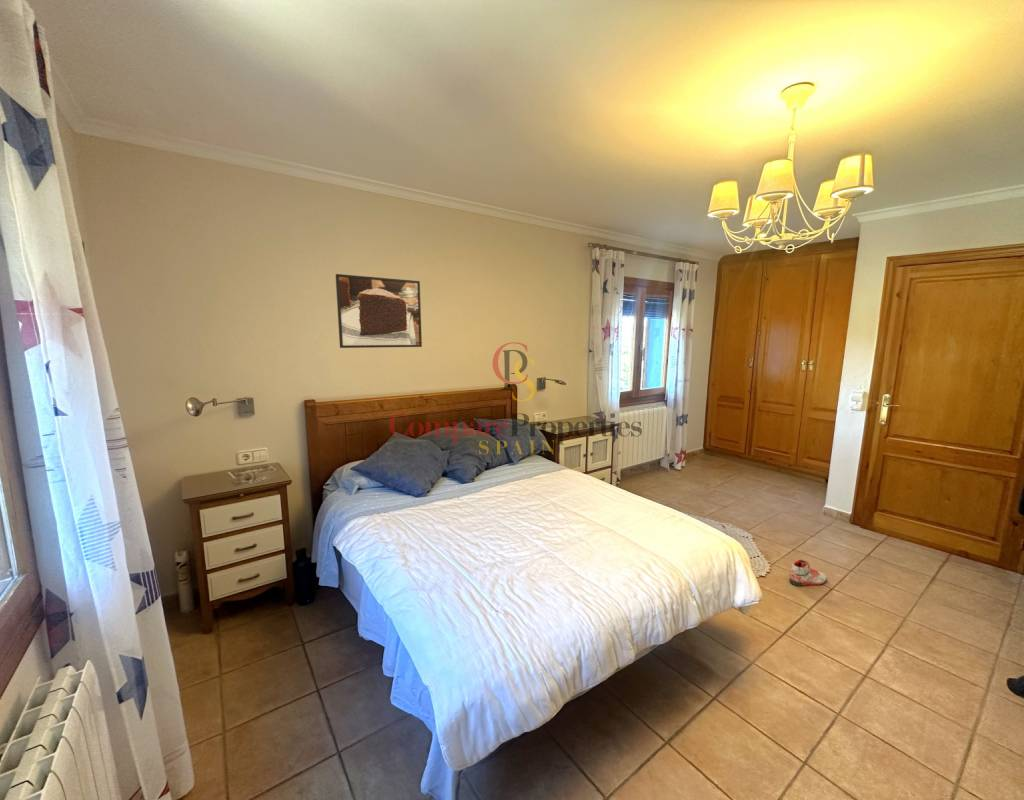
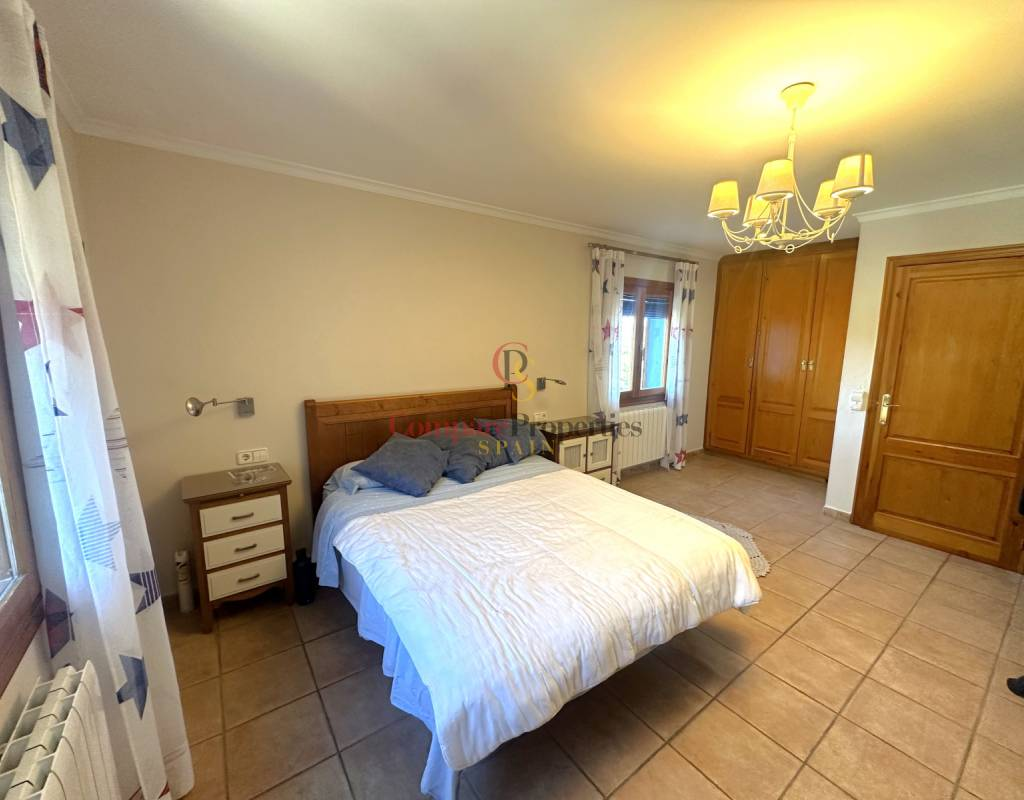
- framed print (381, 313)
- sneaker (809, 571)
